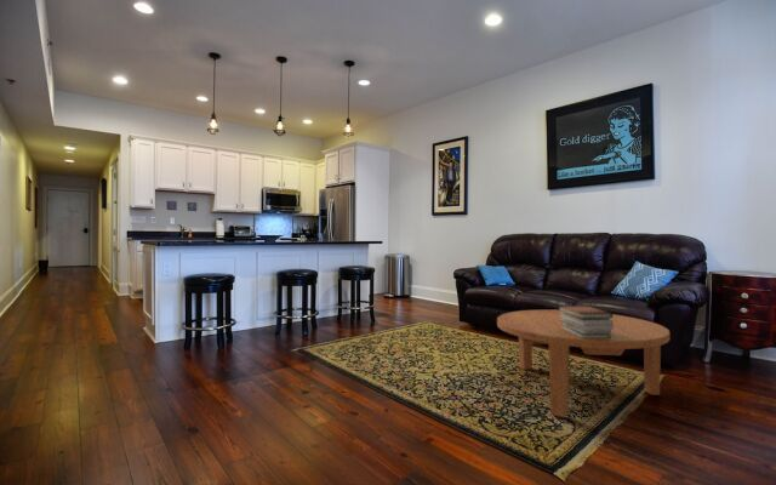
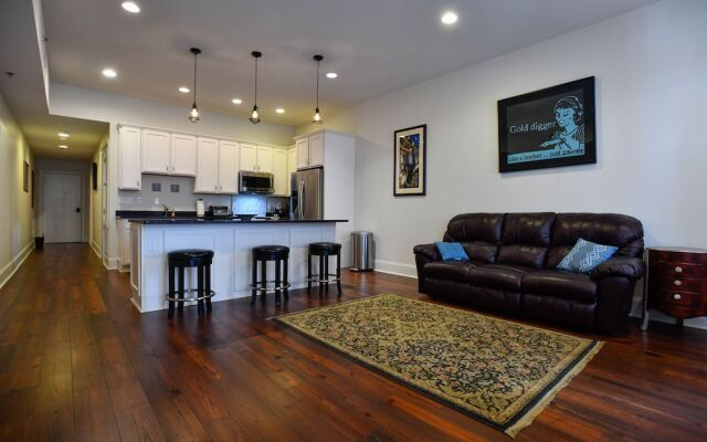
- book stack (584, 320)
- coffee table (569, 352)
